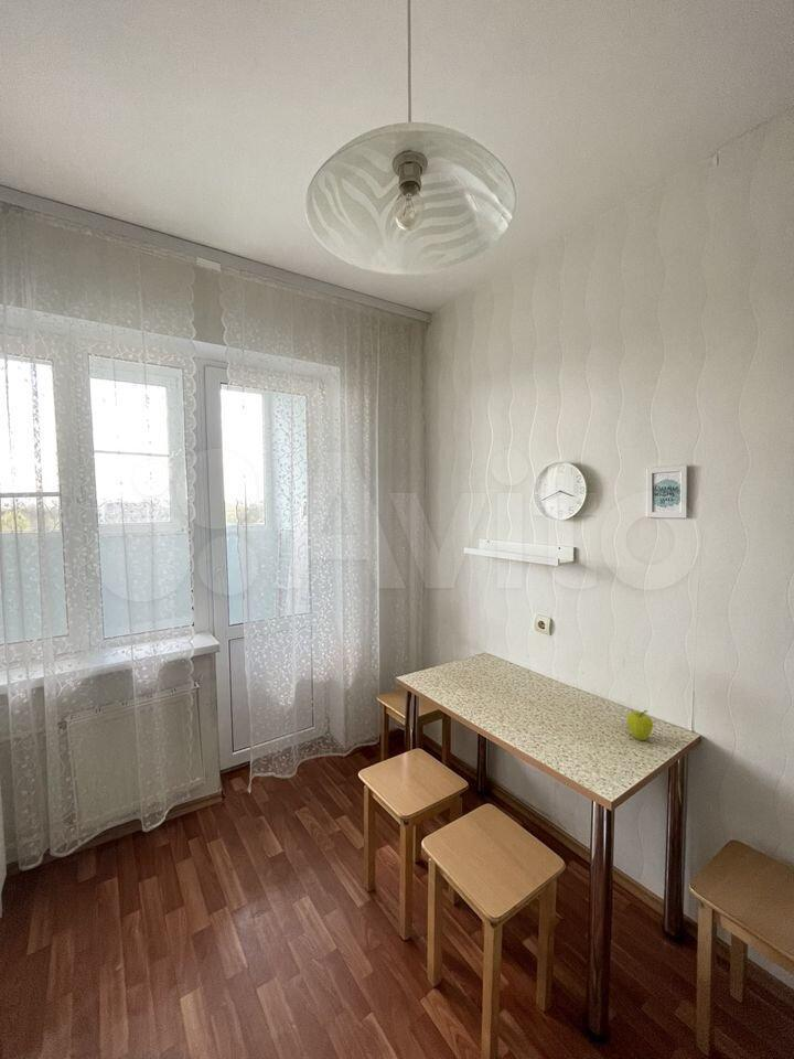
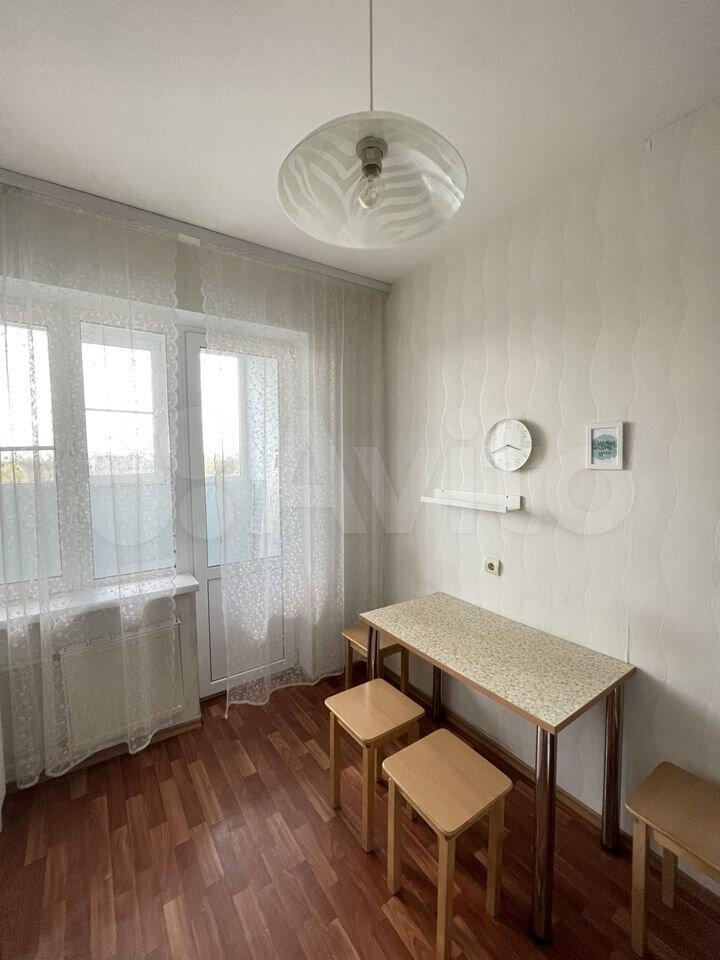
- fruit (639, 723)
